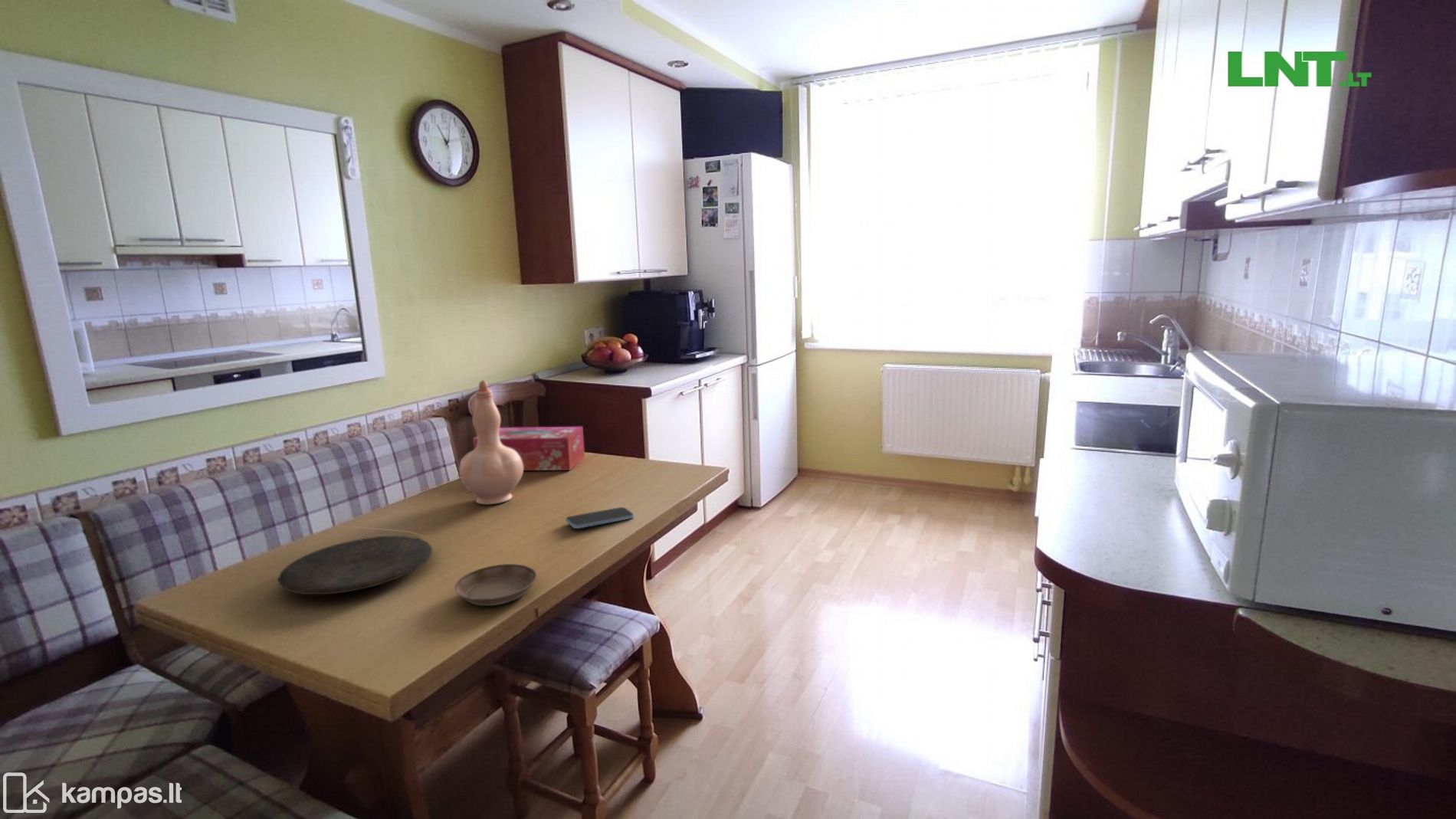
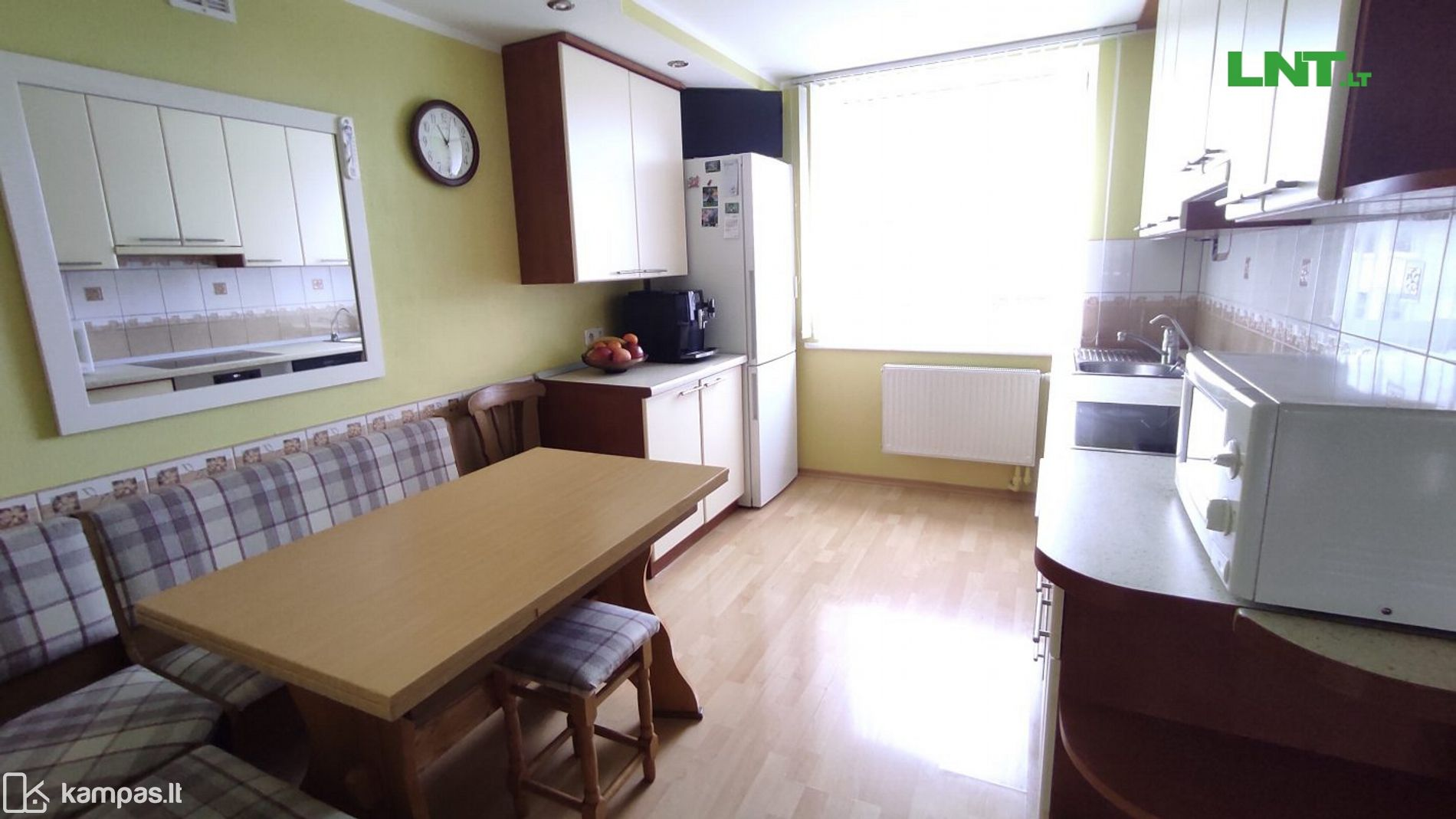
- tissue box (530, 447)
- vase (488, 441)
- smartphone (600, 517)
- saucer (497, 586)
- plate (359, 567)
